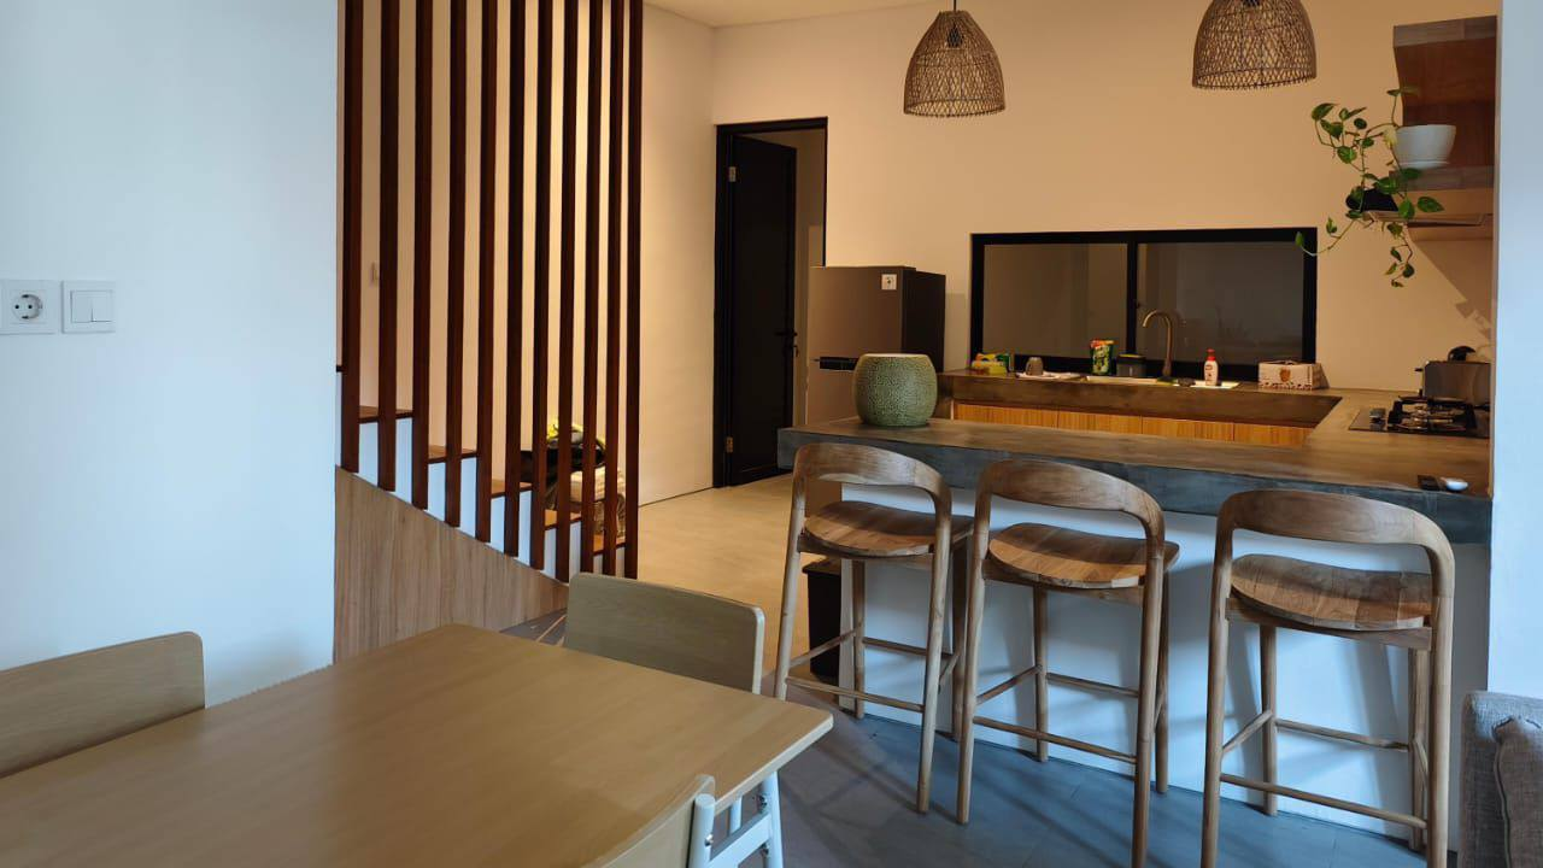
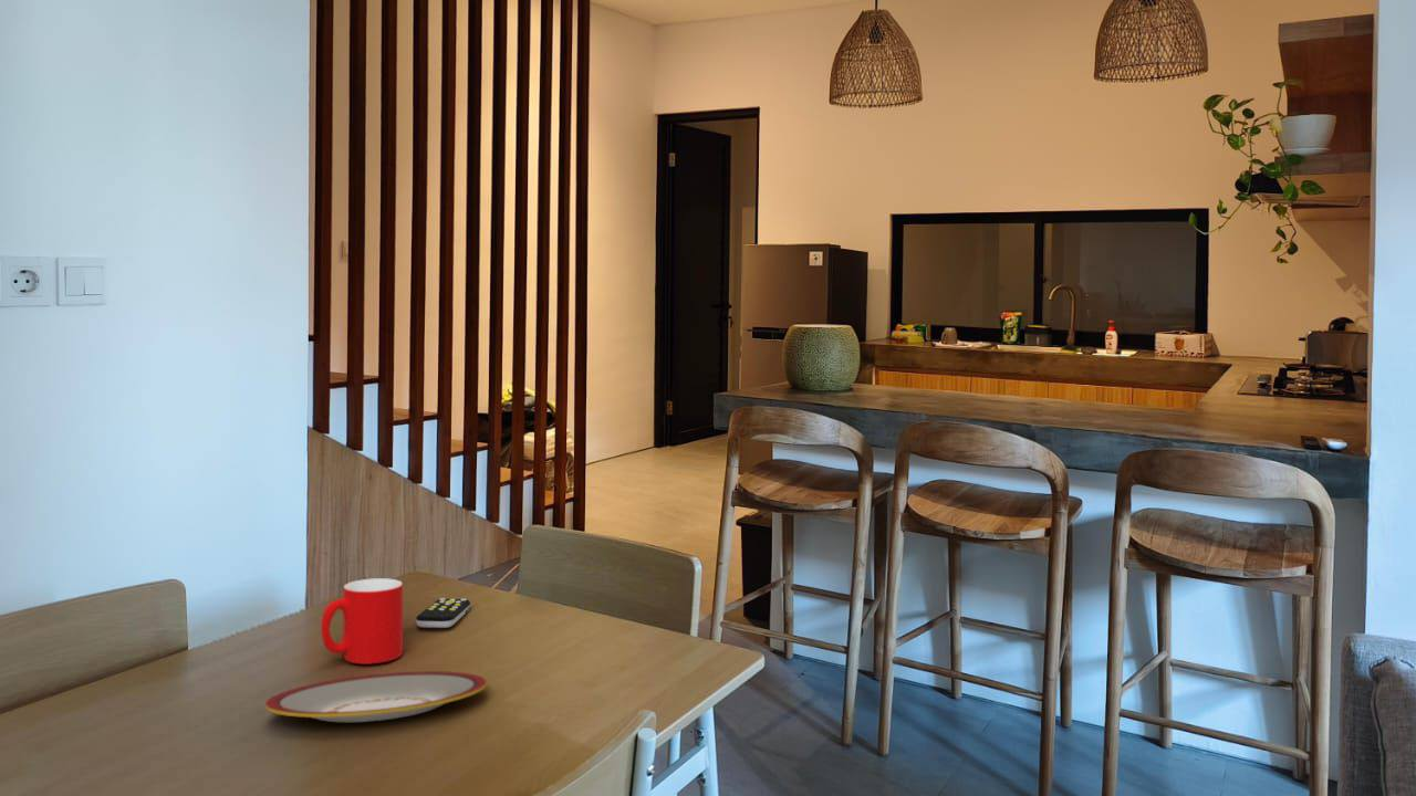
+ cup (362, 621)
+ remote control (444, 611)
+ plate (379, 700)
